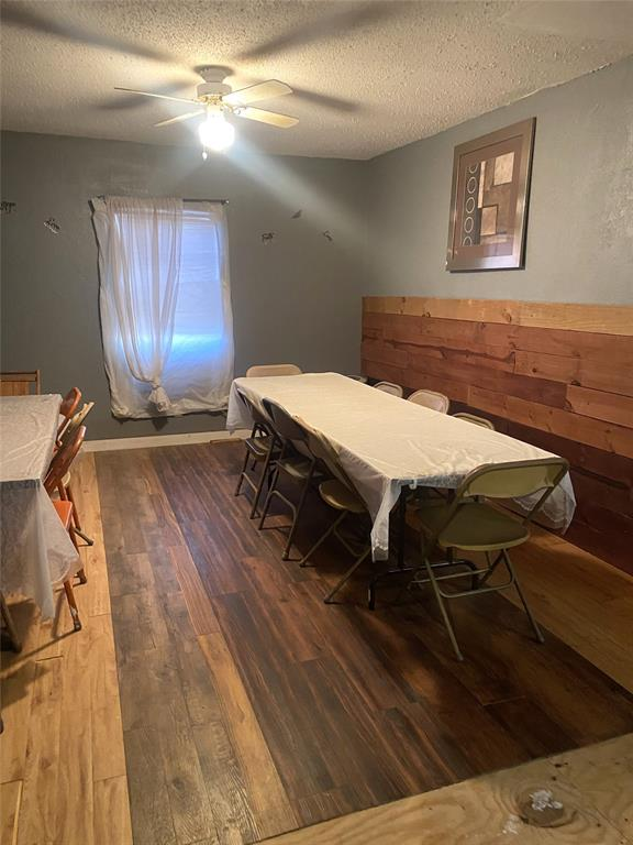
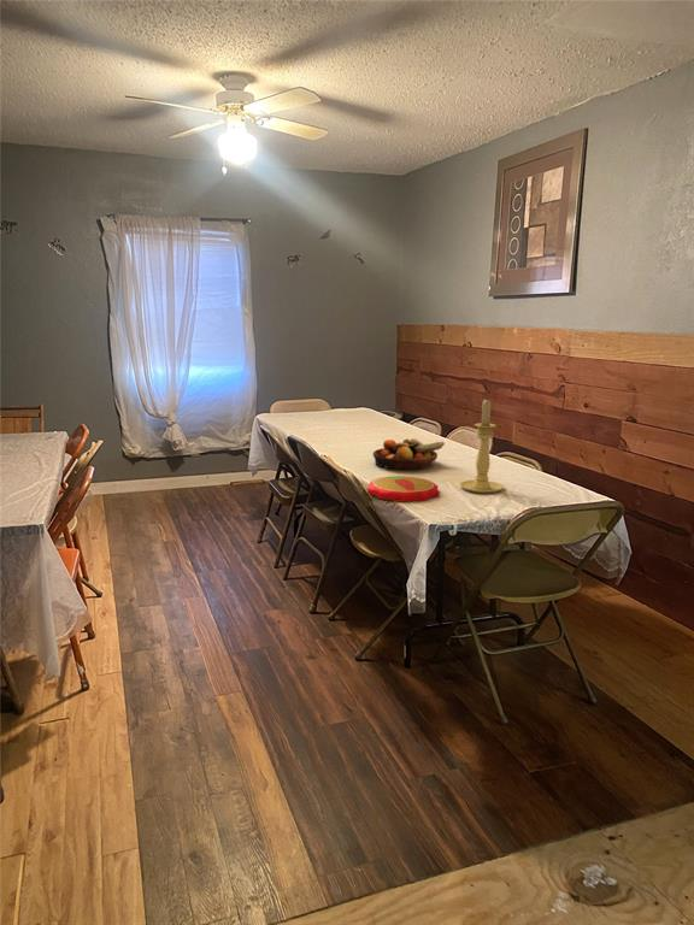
+ candle holder (483, 443)
+ fruit bowl (405, 449)
+ plate (402, 487)
